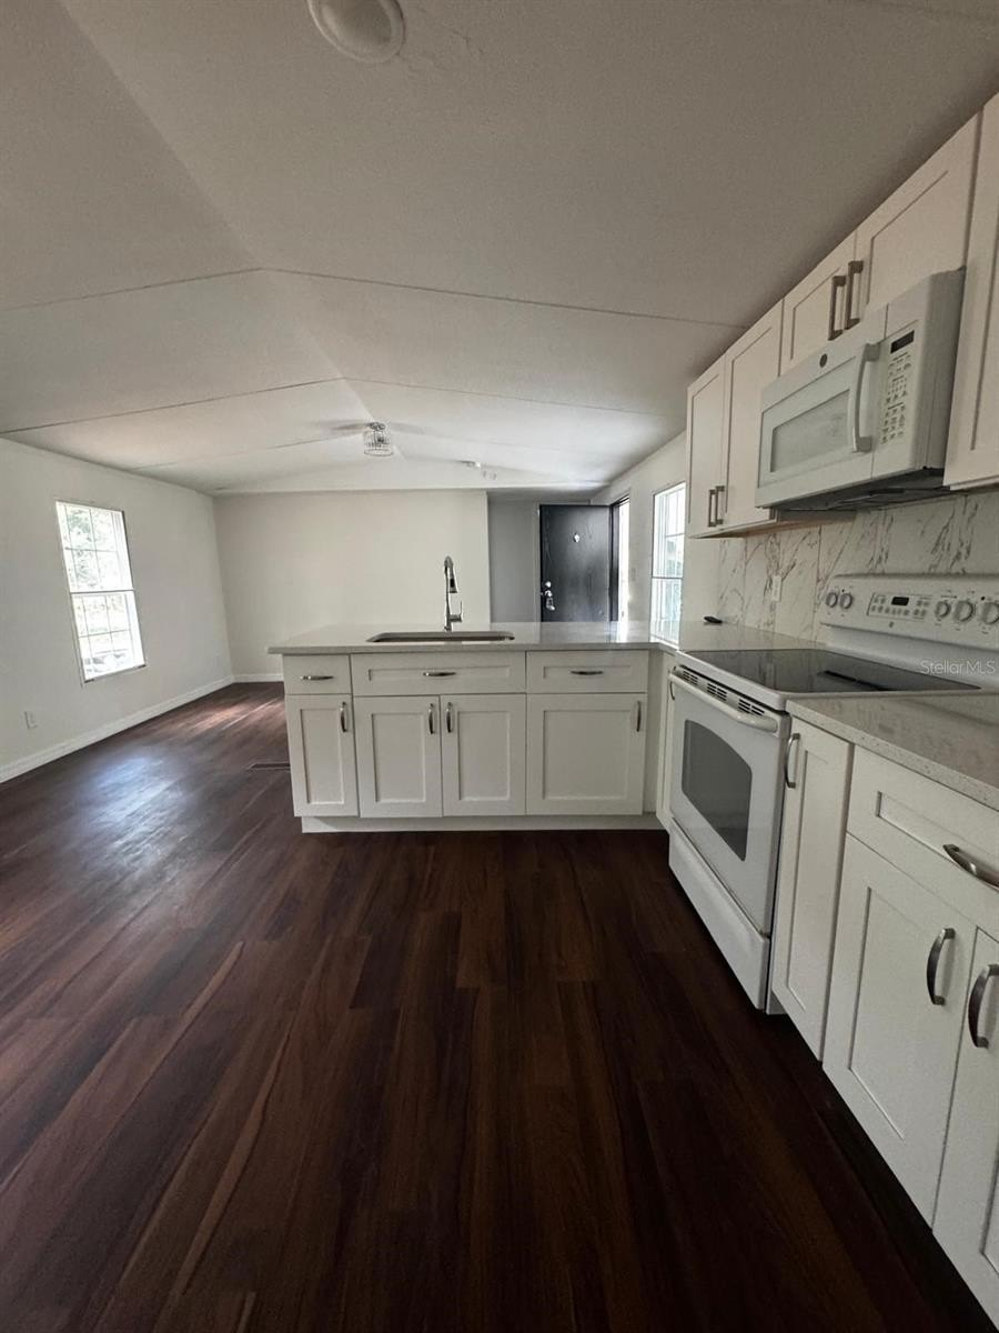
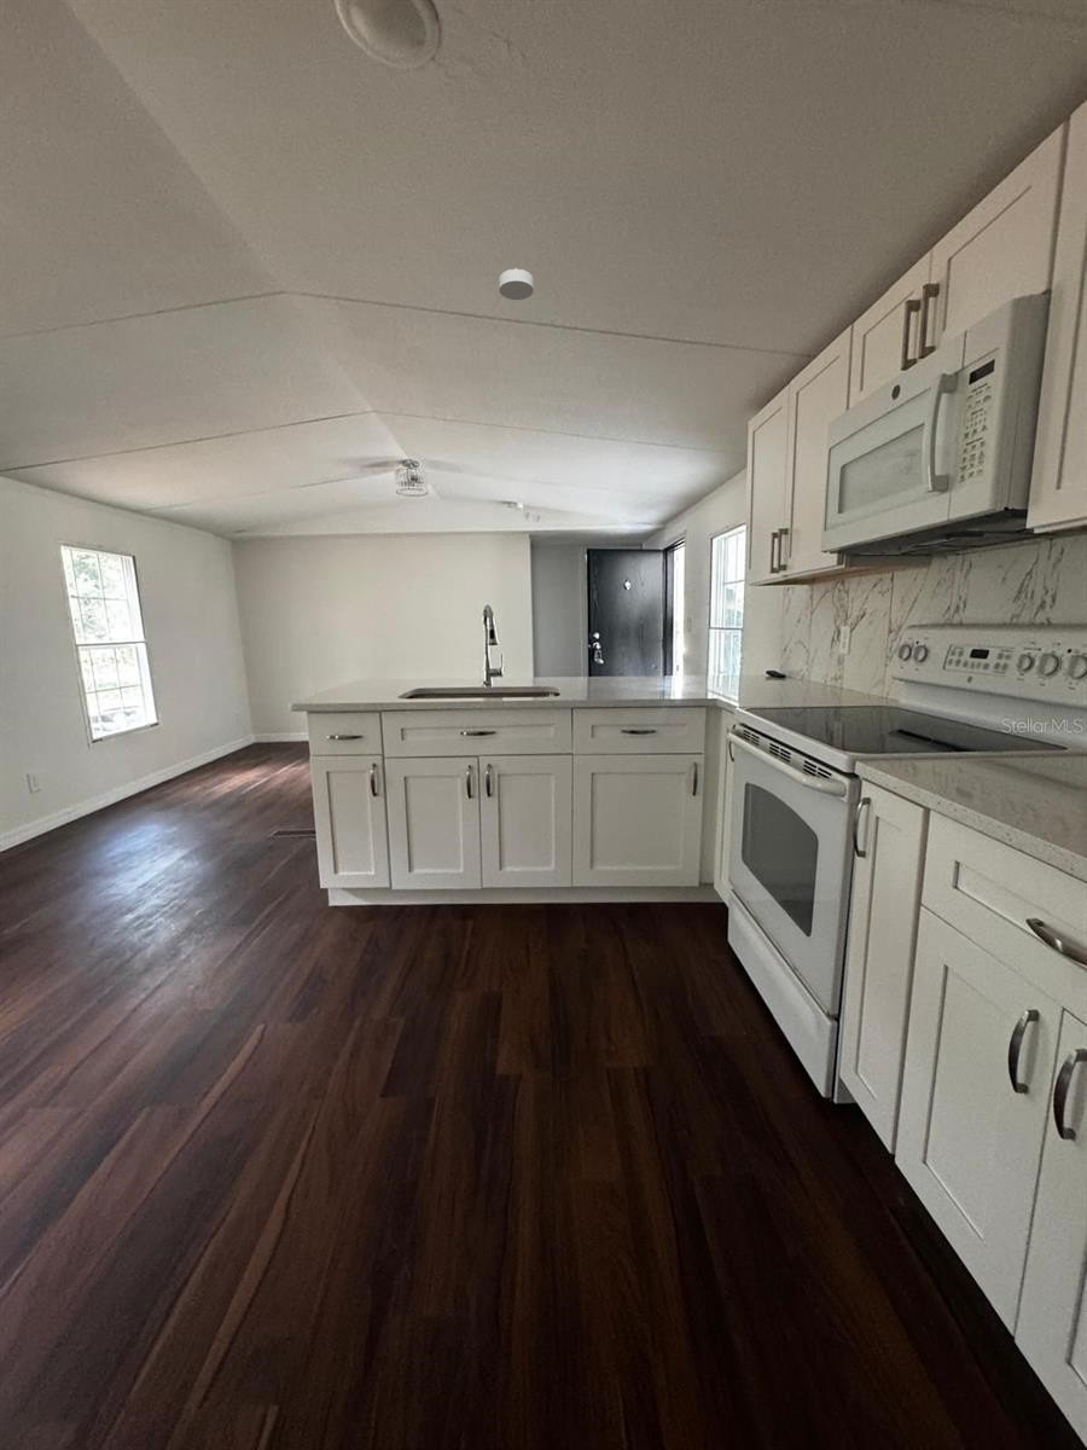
+ smoke detector (516, 280)
